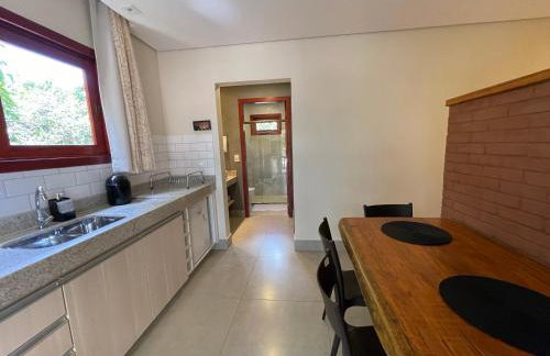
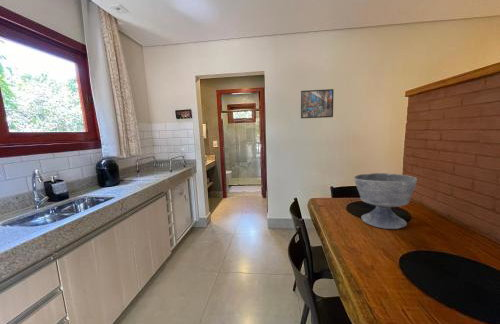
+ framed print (316, 104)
+ bowl (382, 198)
